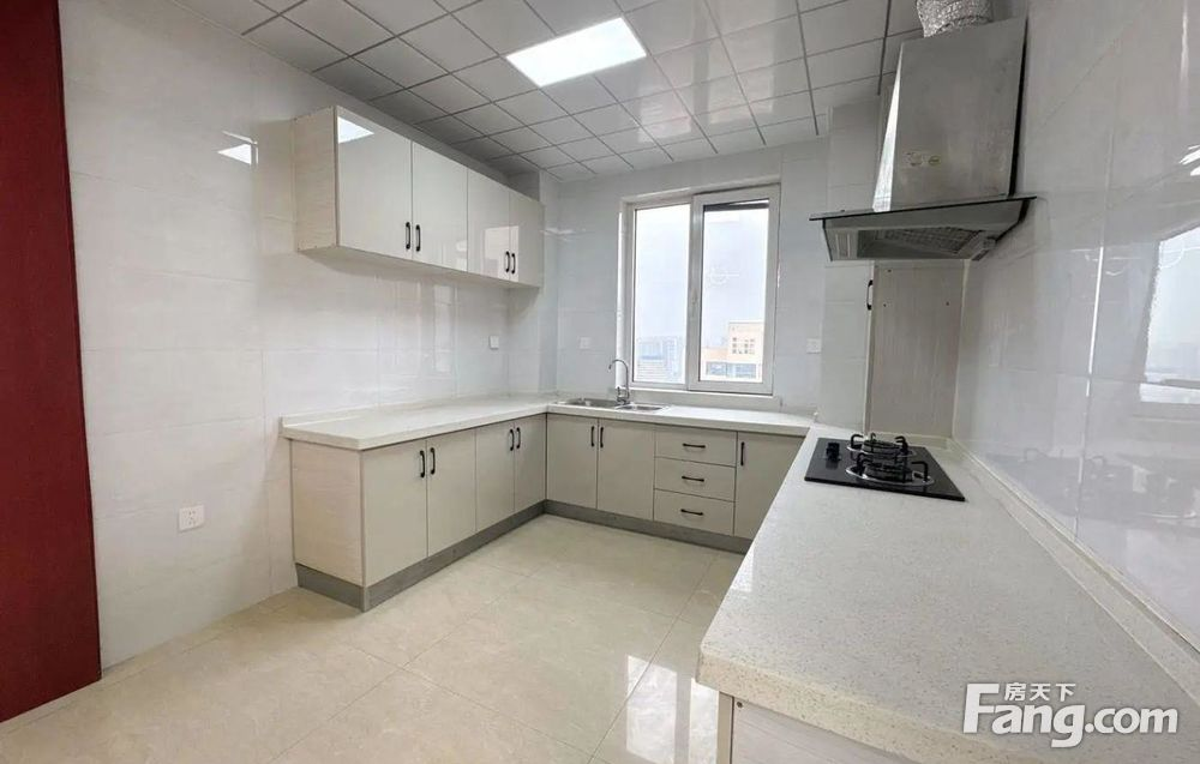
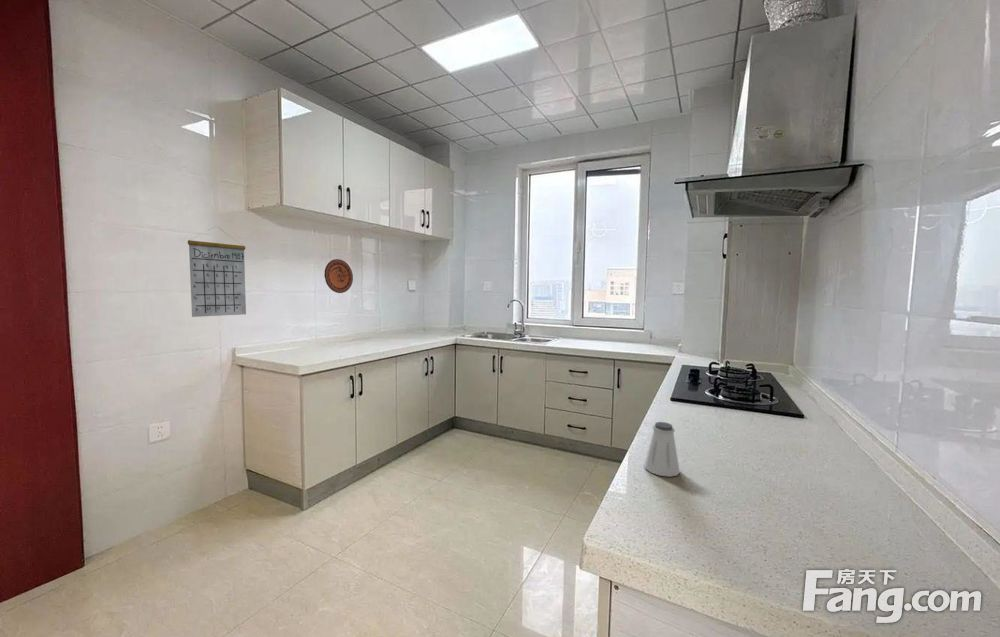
+ saltshaker (662, 446)
+ calendar (219, 271)
+ decorative plate (338, 276)
